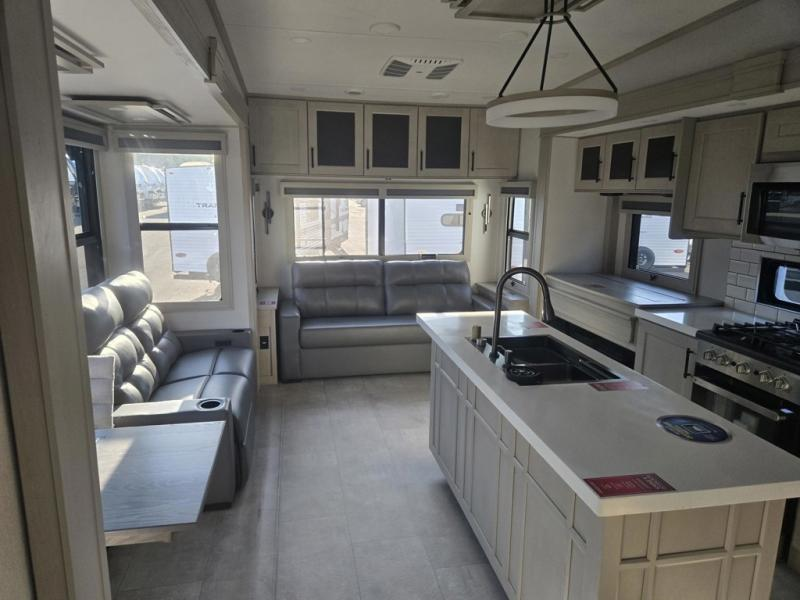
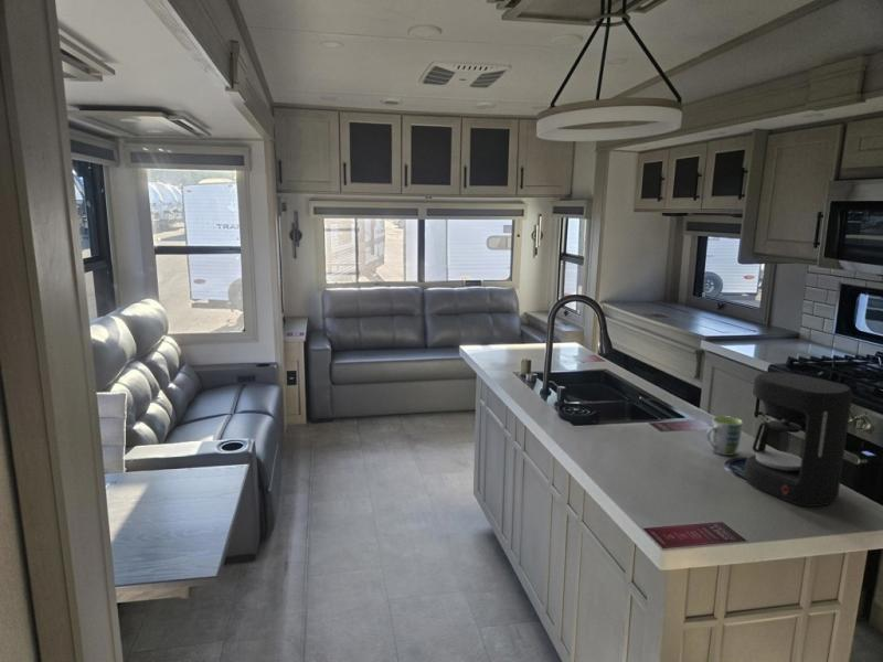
+ mug (722, 436)
+ coffee maker (794, 431)
